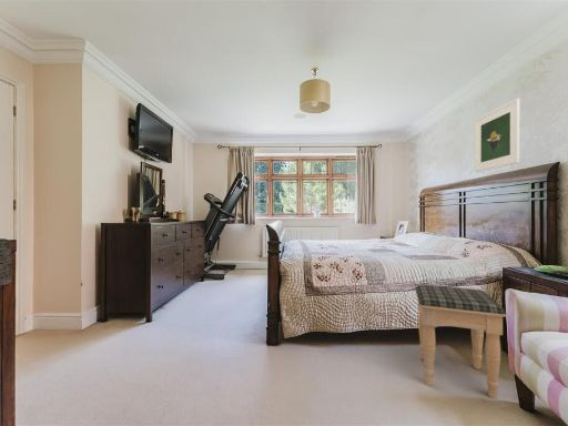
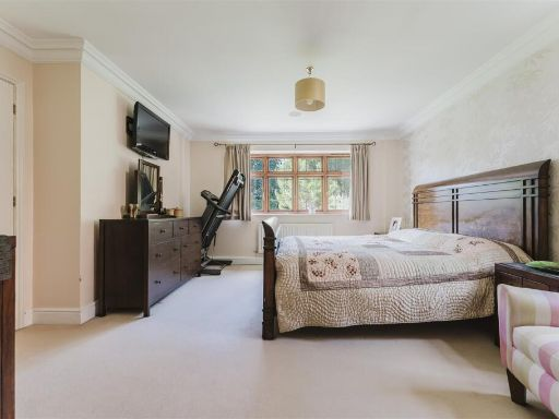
- footstool (456, 326)
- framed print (495, 139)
